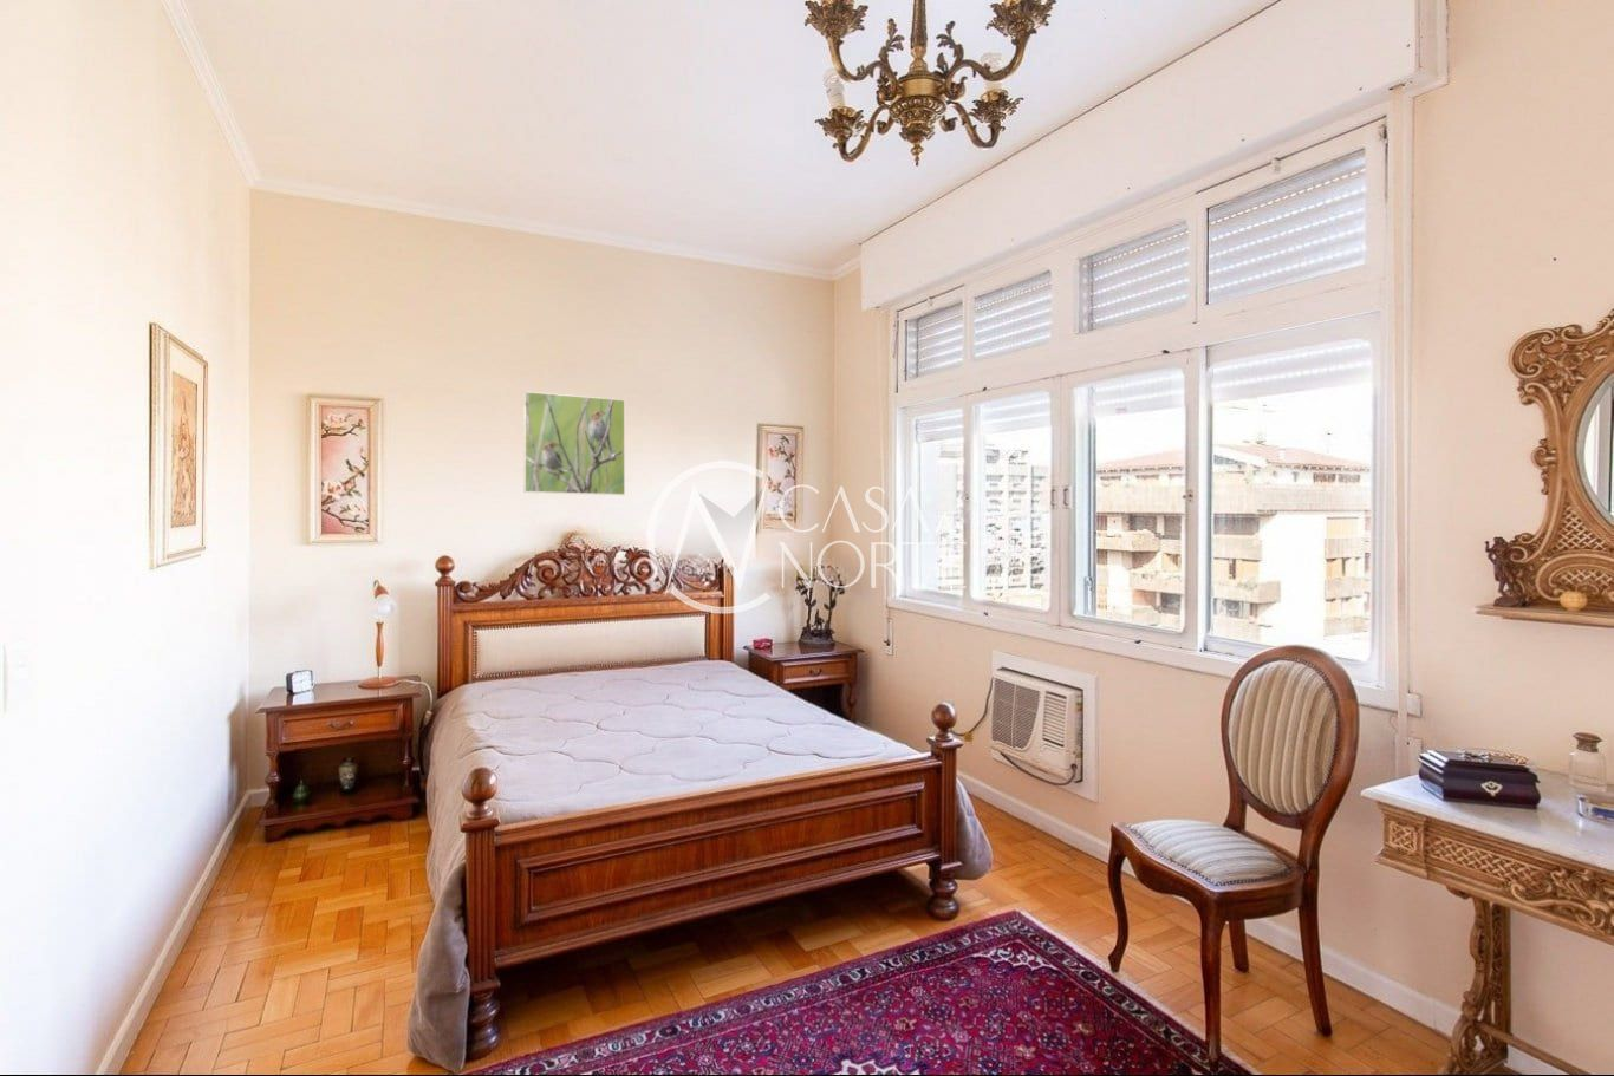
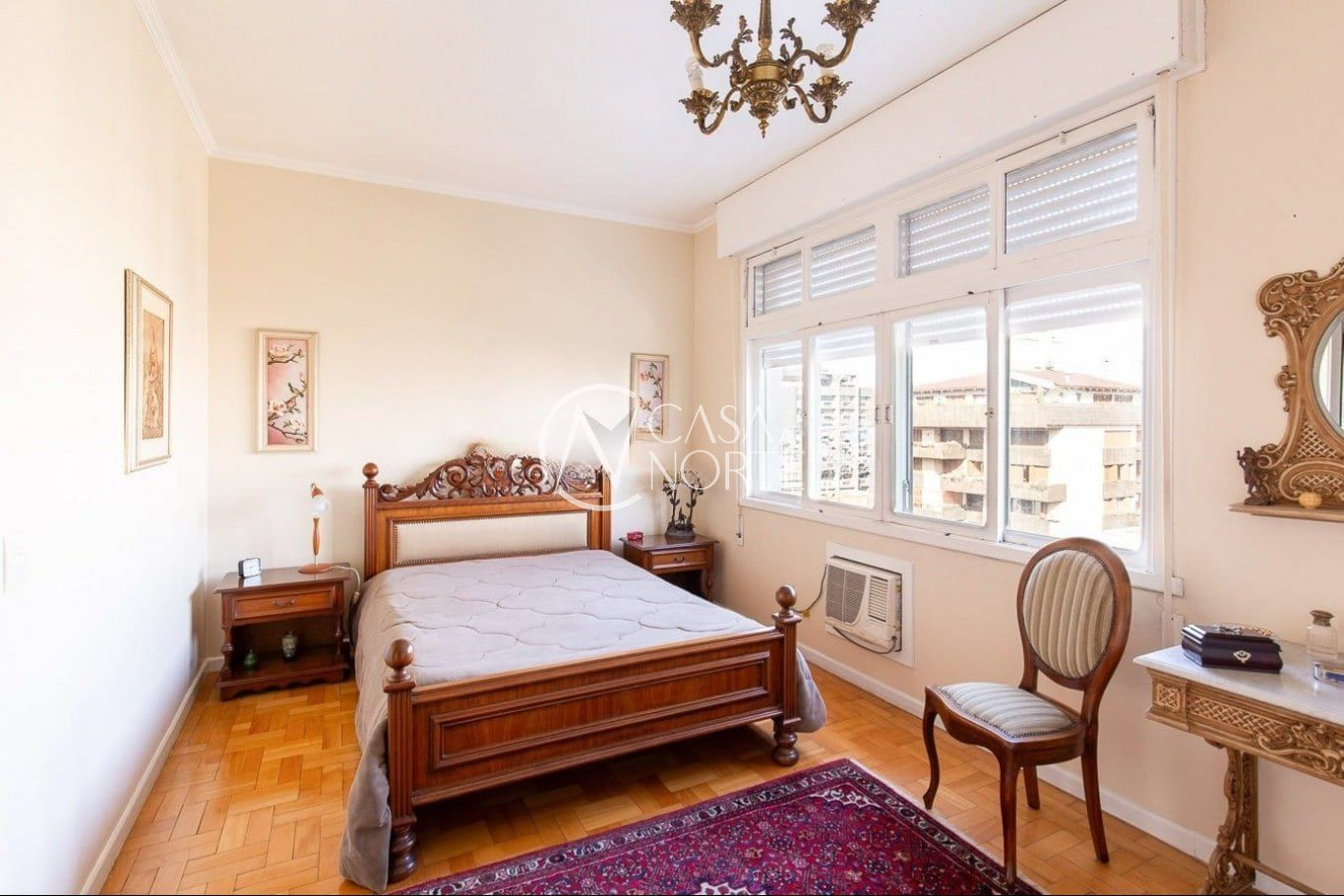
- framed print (575, 444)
